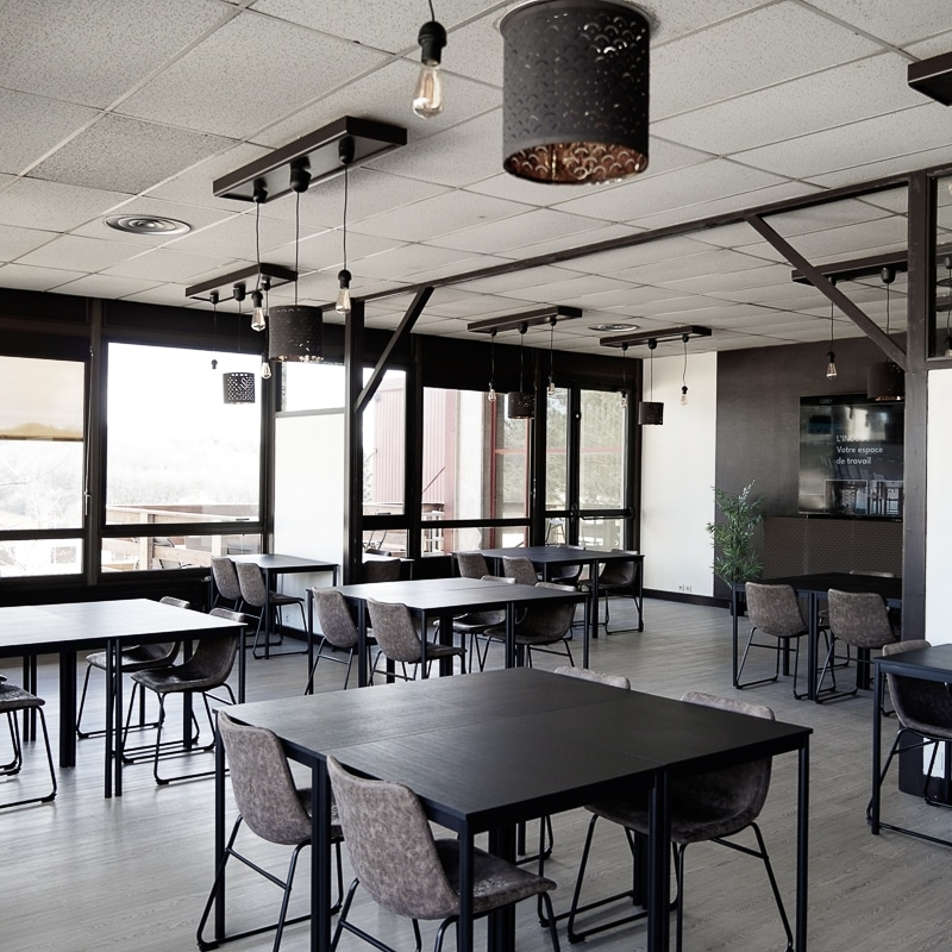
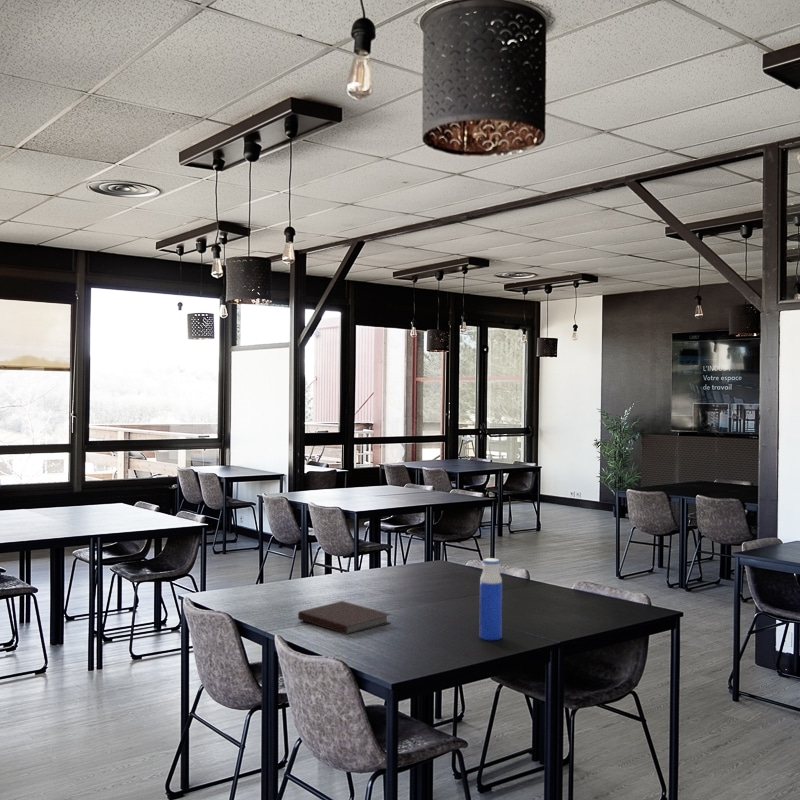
+ water bottle (490, 598)
+ notebook (344, 617)
